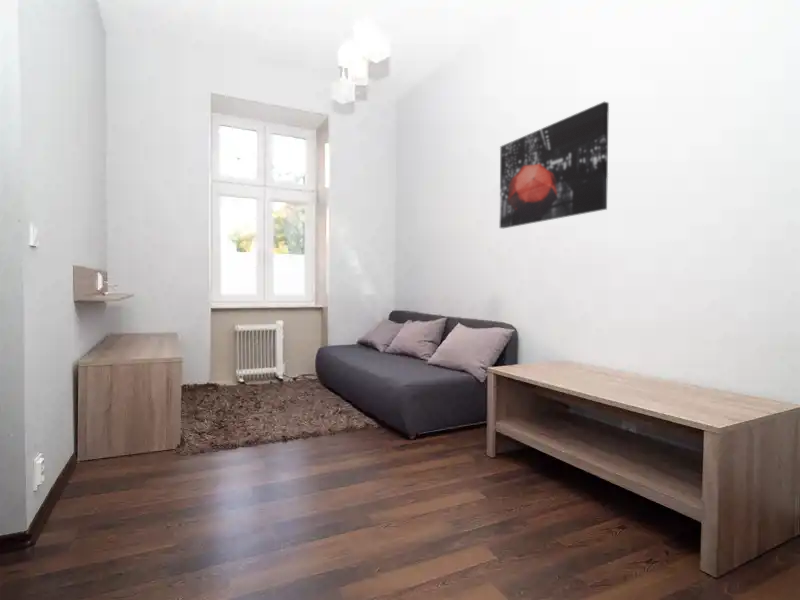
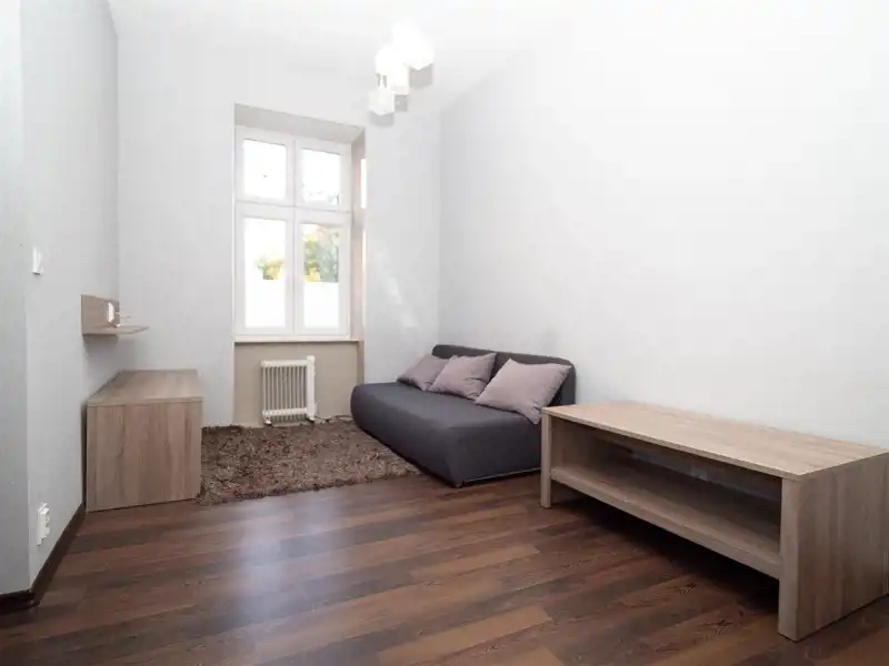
- wall art (546, 173)
